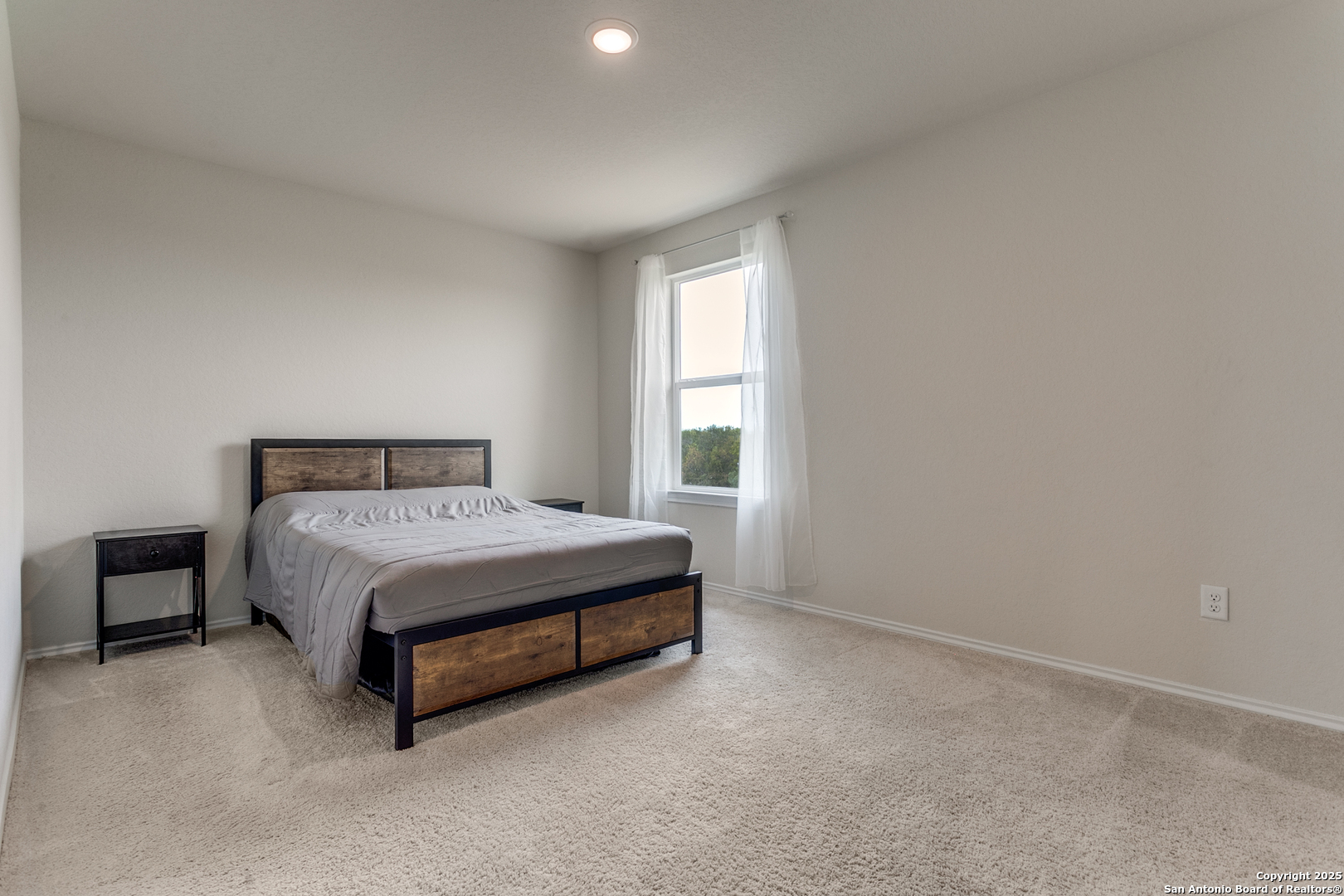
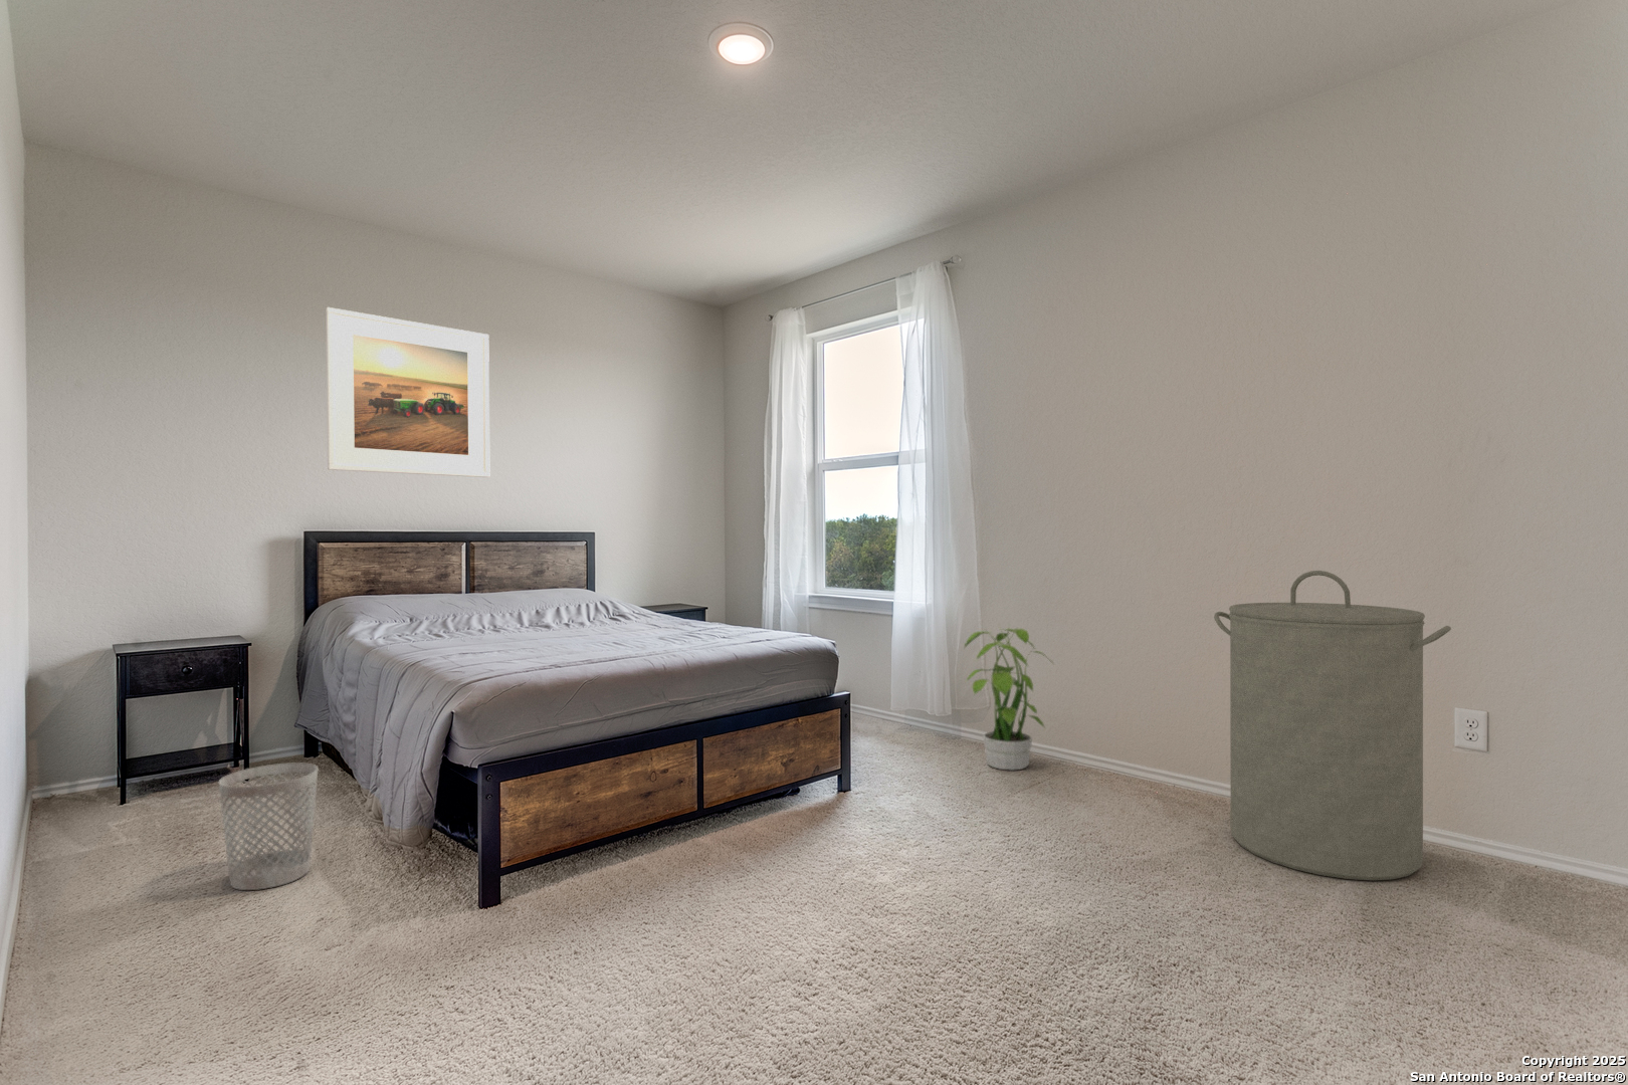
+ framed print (413, 398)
+ wastebasket (269, 826)
+ potted plant (997, 694)
+ laundry hamper (1322, 710)
